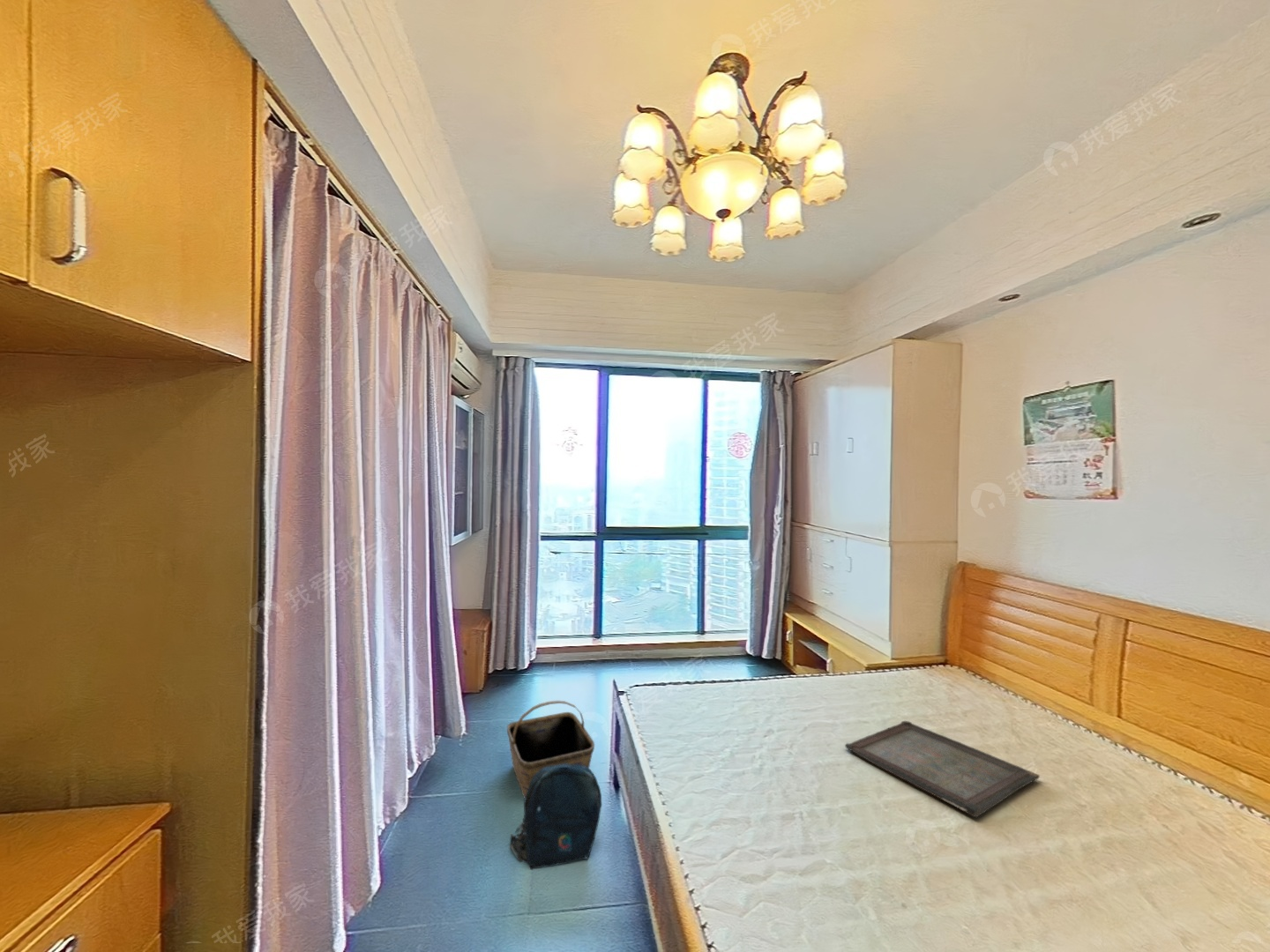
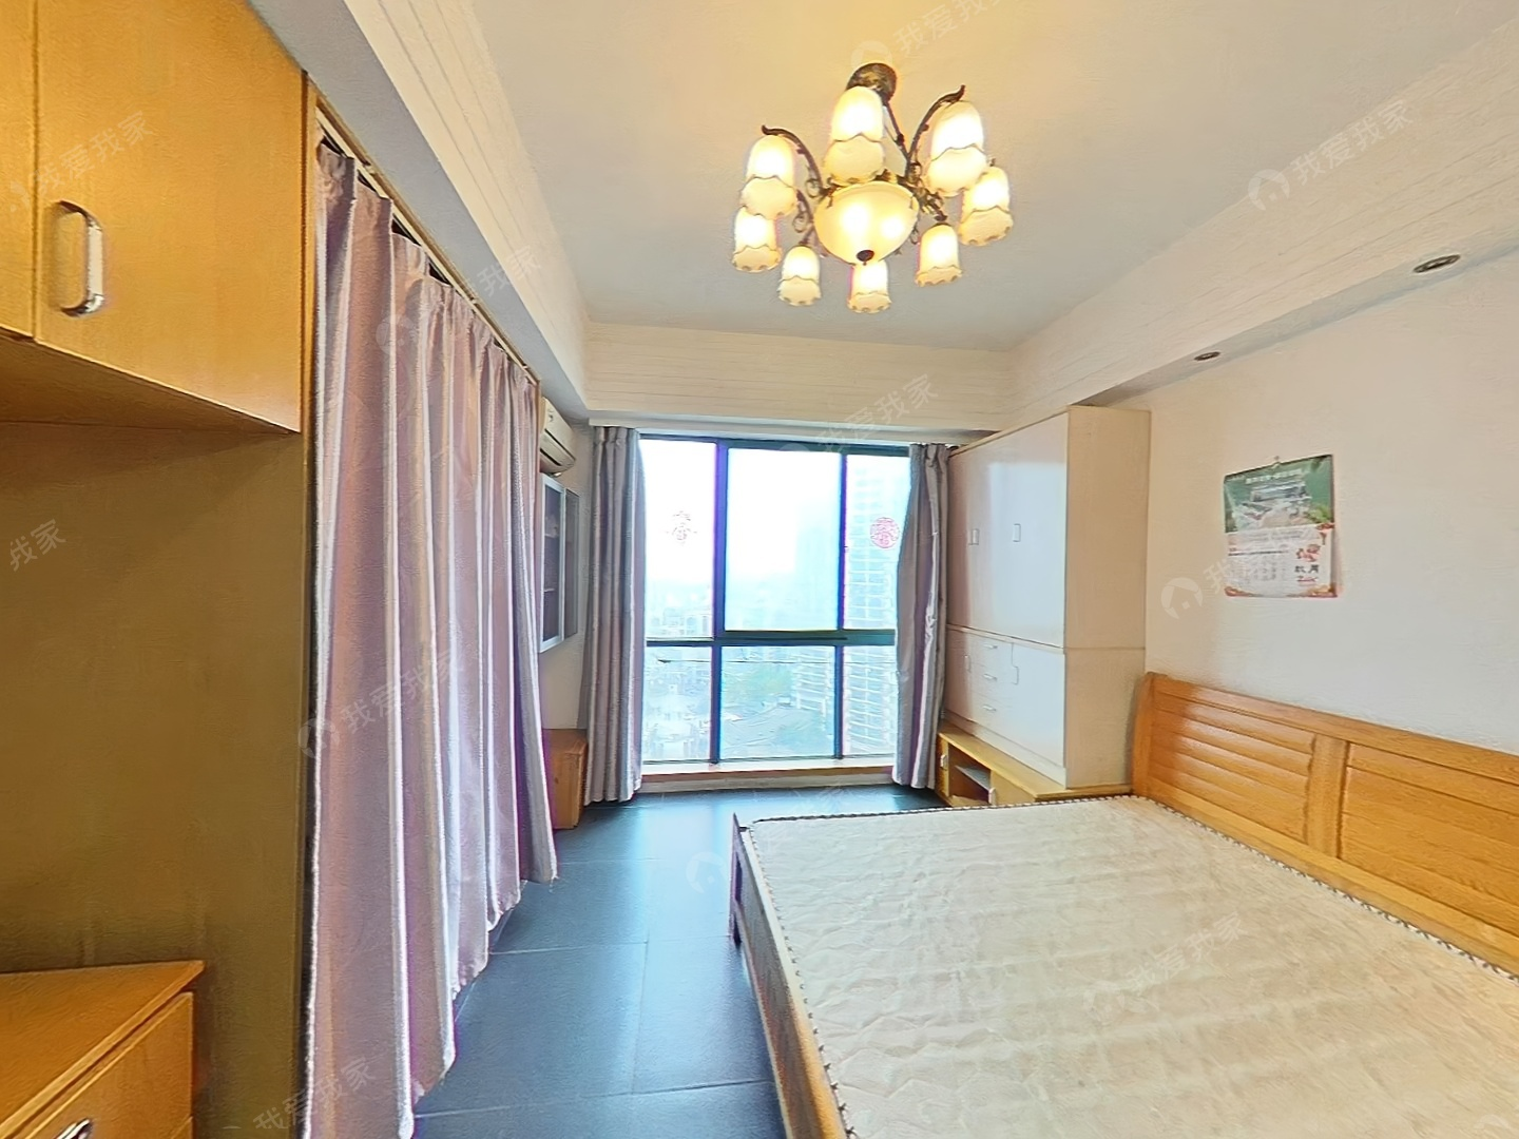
- serving tray (937, 760)
- basket (549, 739)
- backpack (556, 800)
